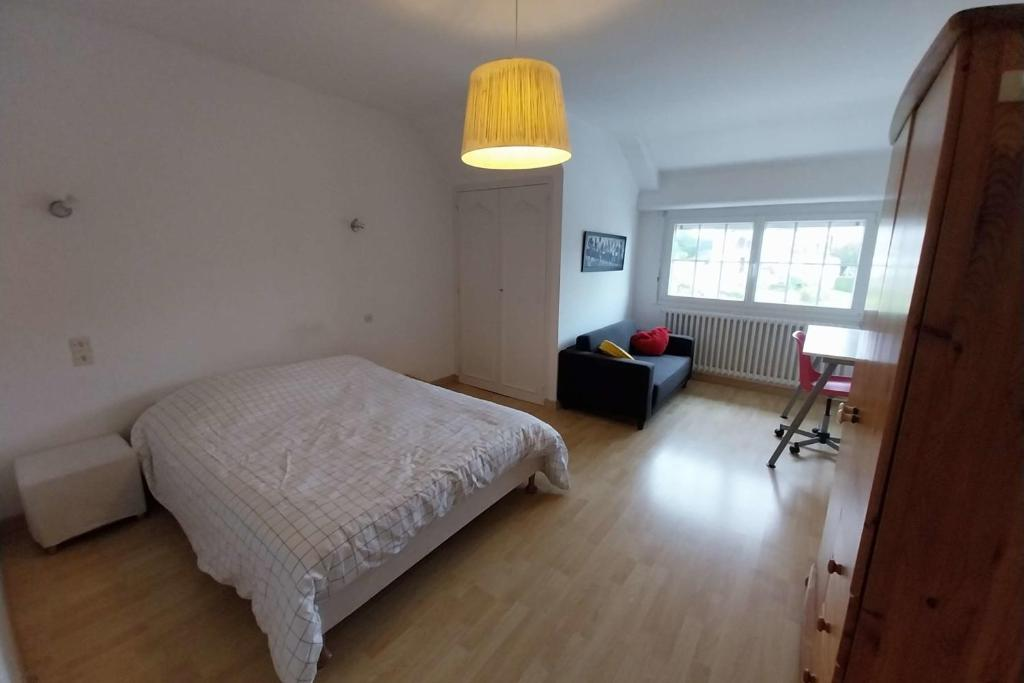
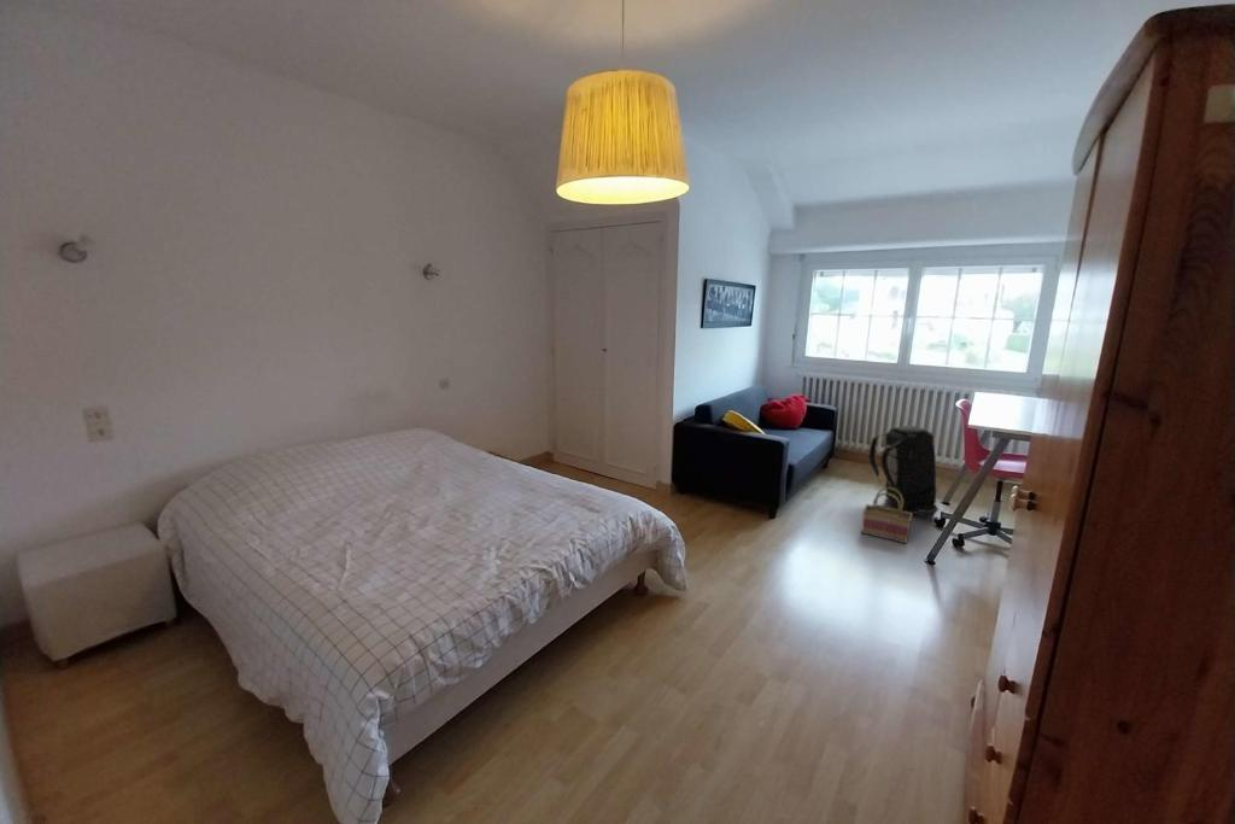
+ basket (886, 512)
+ backpack (902, 468)
